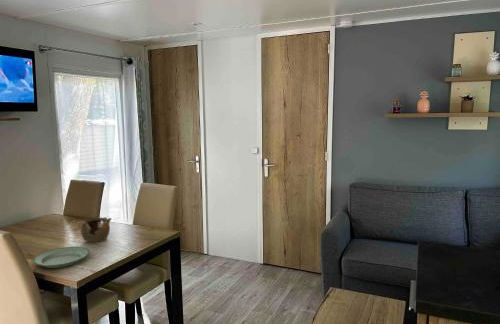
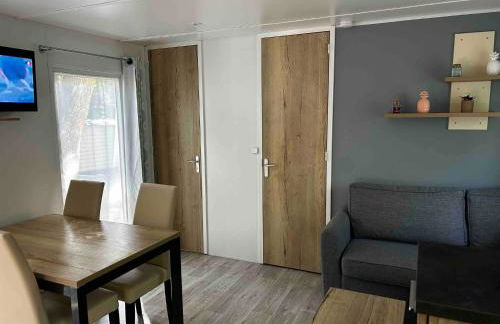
- teapot (98, 229)
- plate (62, 258)
